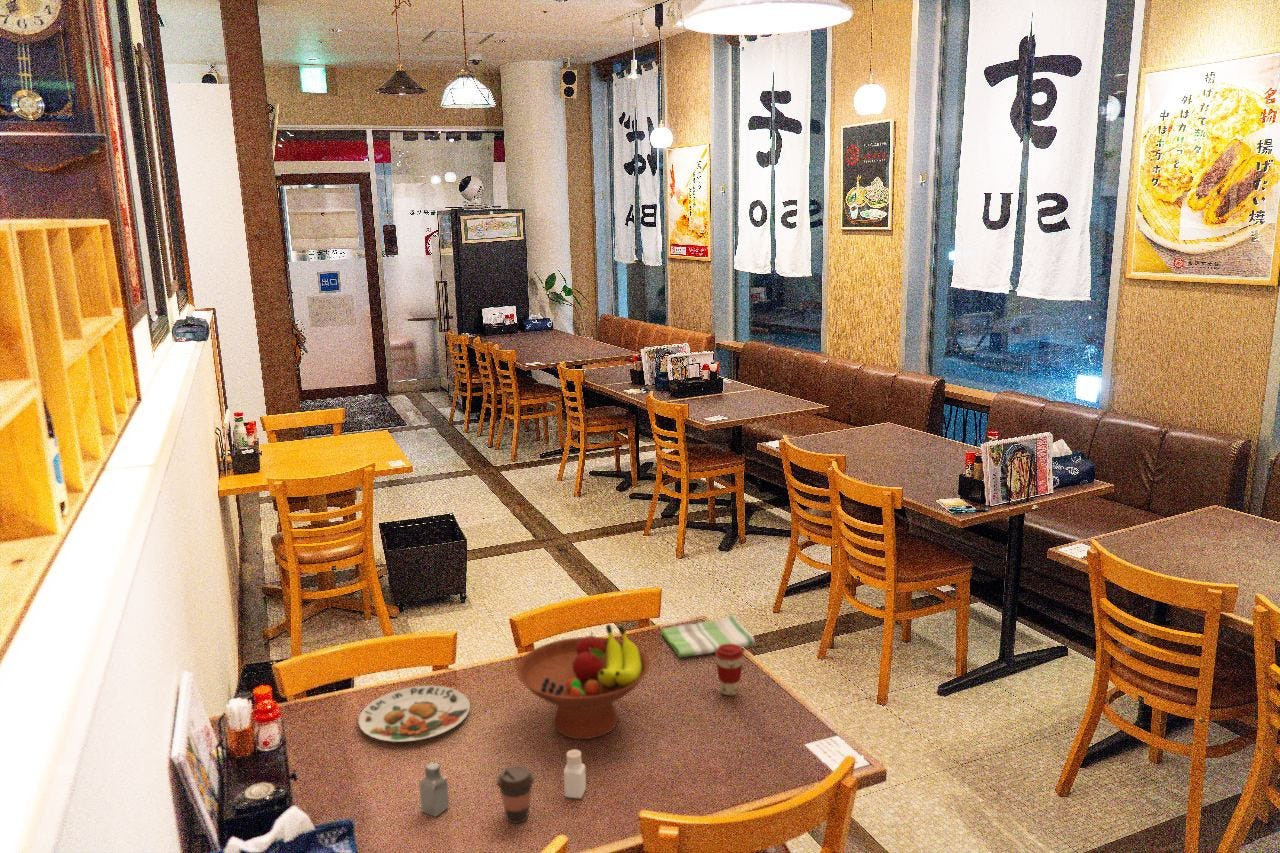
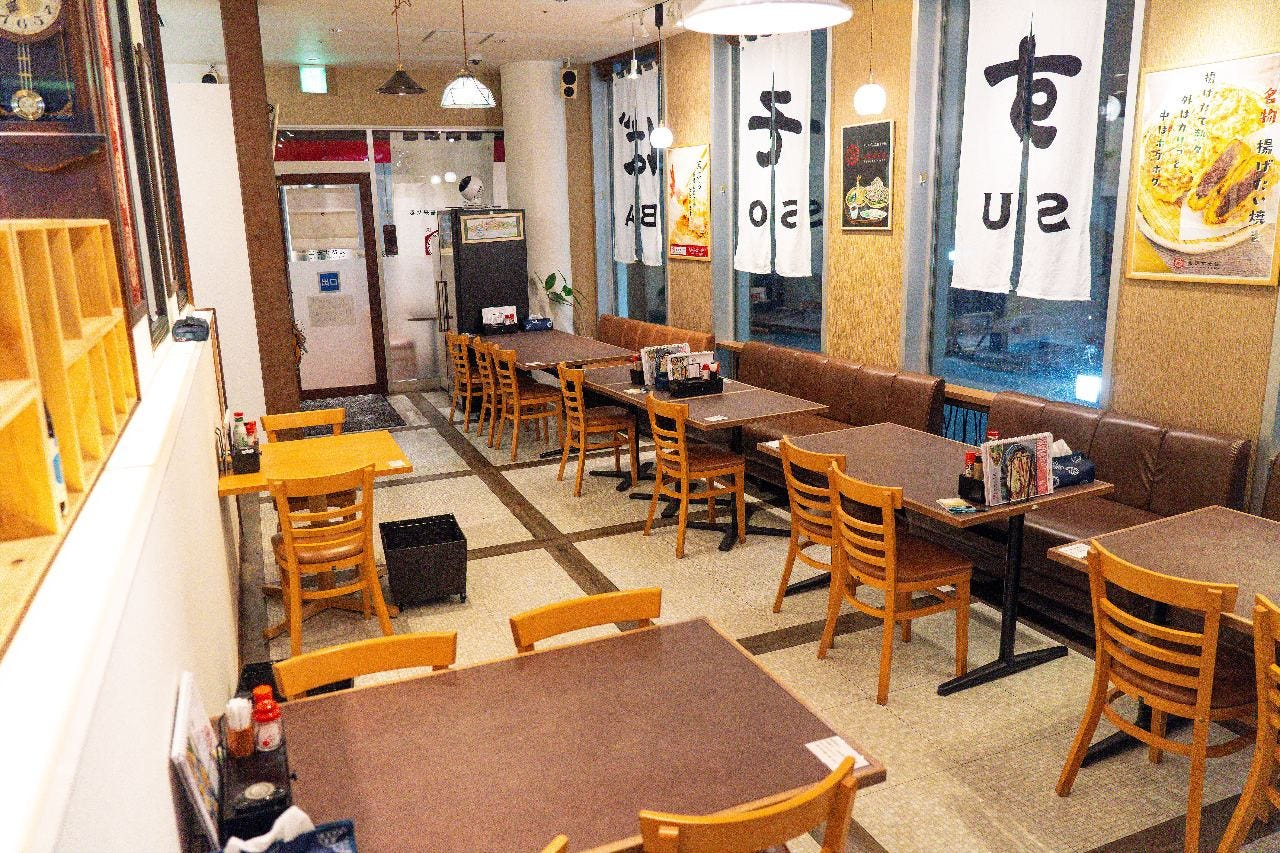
- fruit bowl (584, 683)
- plate (415, 713)
- saltshaker (433, 787)
- dish towel (707, 635)
- coffee cup (516, 795)
- coffee cup (729, 669)
- pepper shaker (574, 773)
